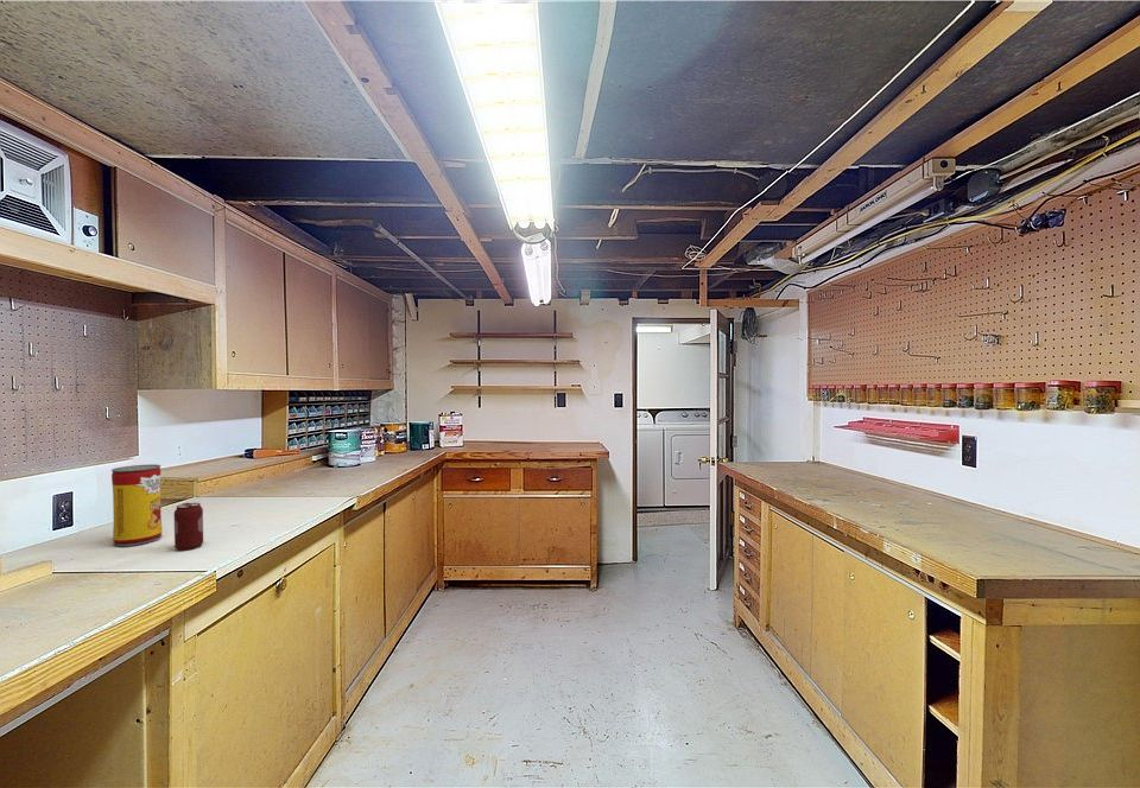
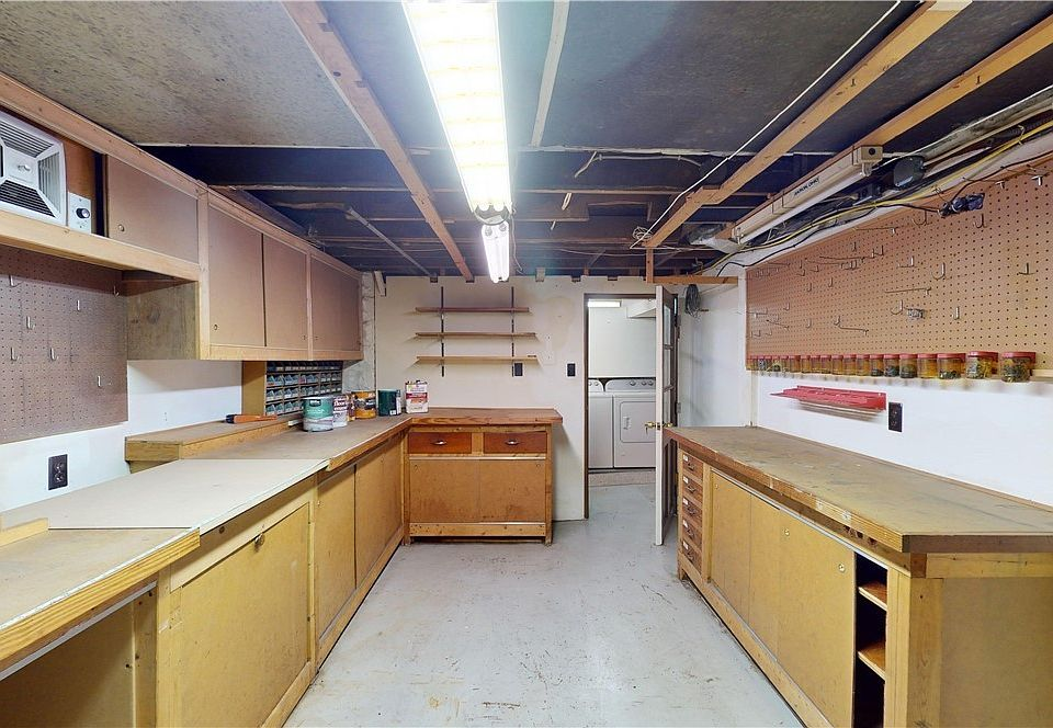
- drink can (137, 503)
- beverage can (189, 525)
